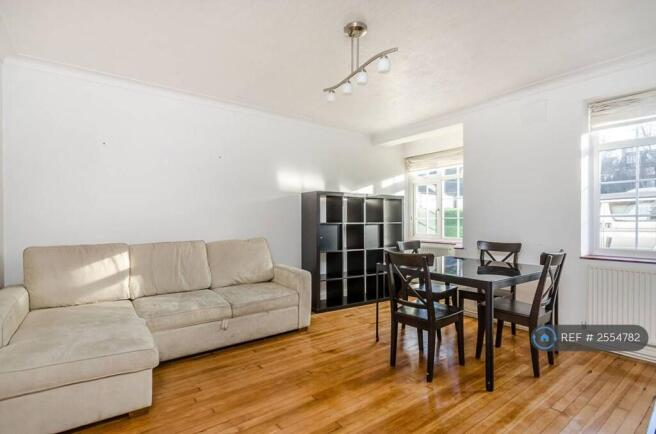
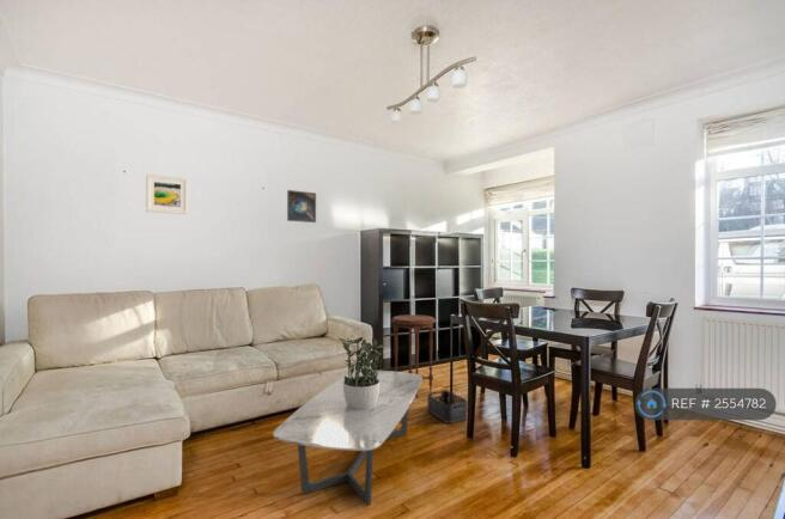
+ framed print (166, 194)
+ potted plant (361, 367)
+ side table (415, 354)
+ coffee table (361, 428)
+ storage bin (446, 405)
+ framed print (302, 206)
